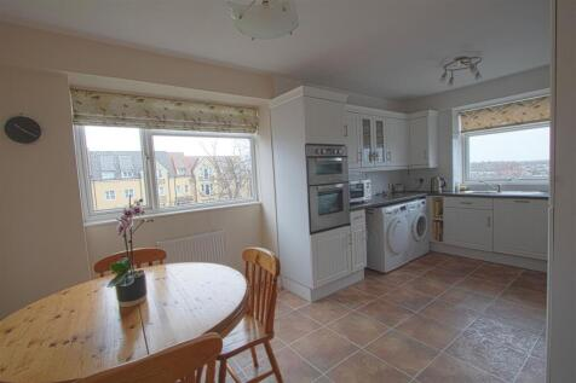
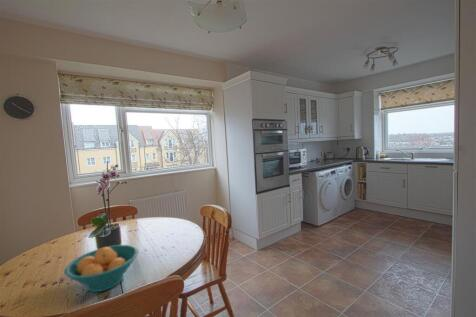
+ fruit bowl (104, 265)
